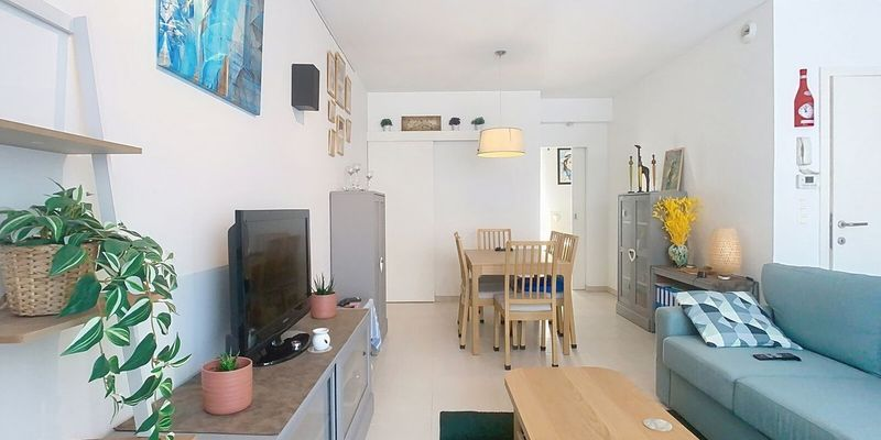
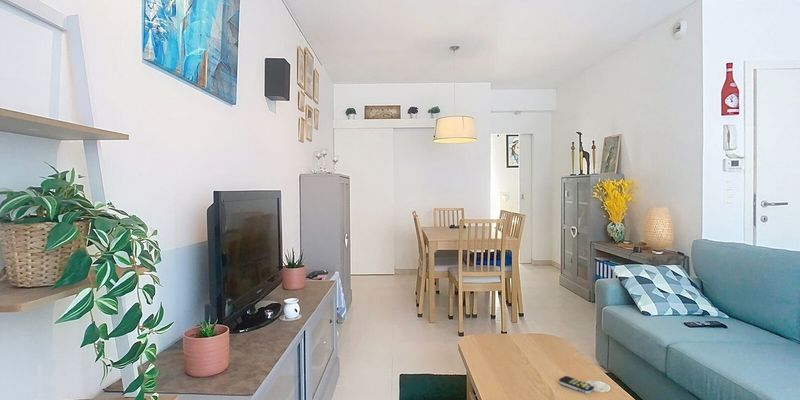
+ remote control (576, 384)
